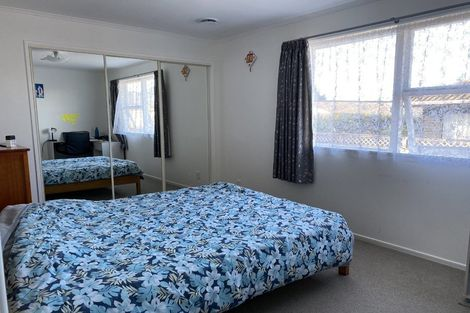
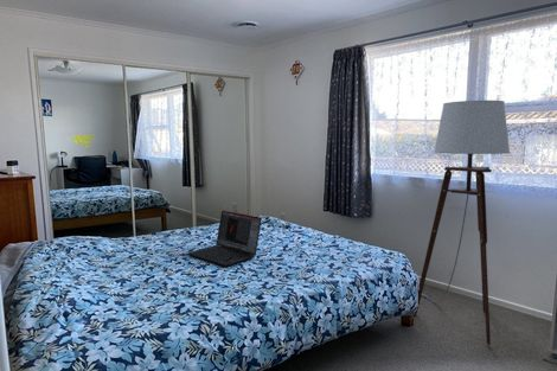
+ floor lamp (465, 212)
+ laptop (224, 236)
